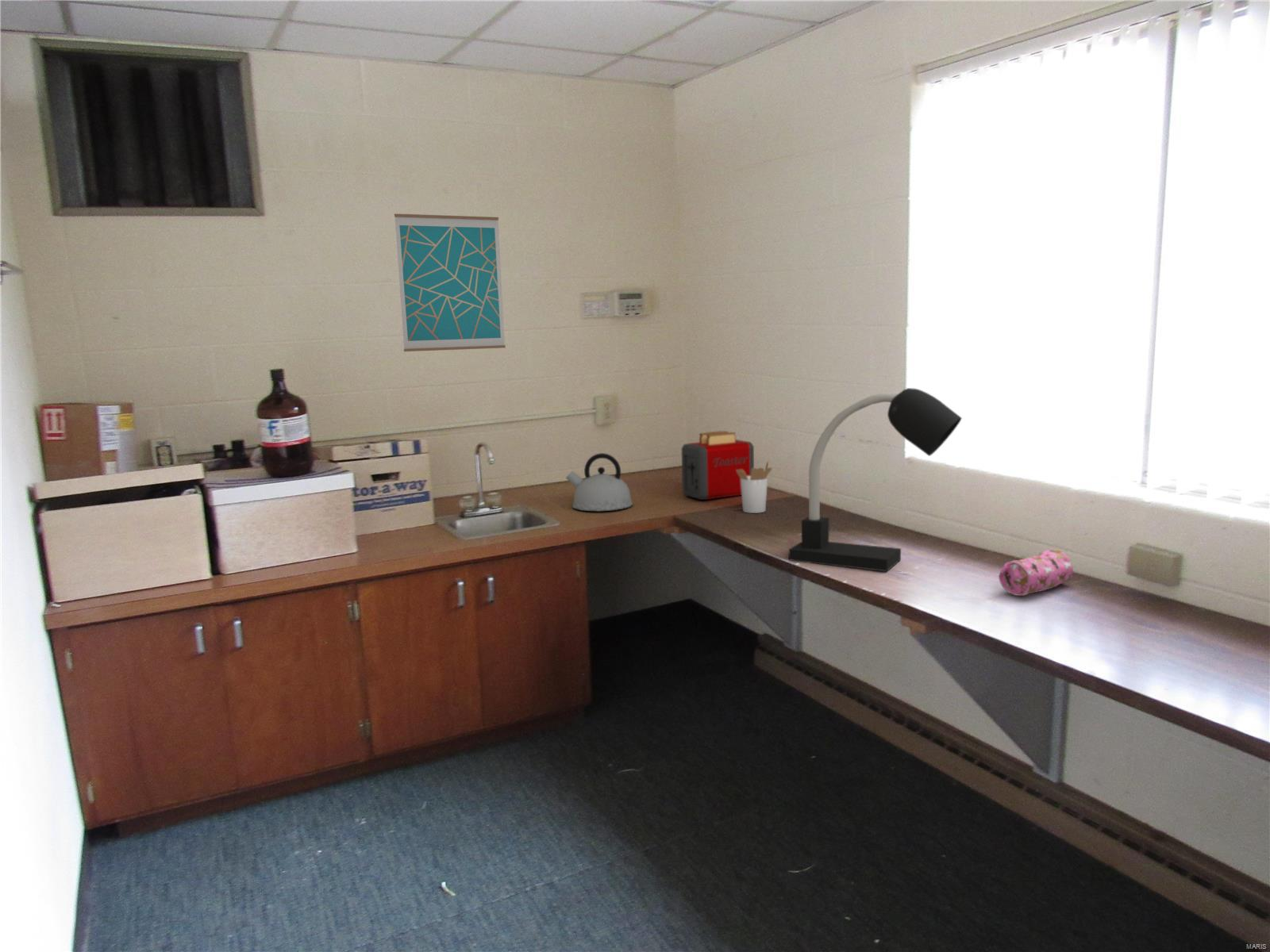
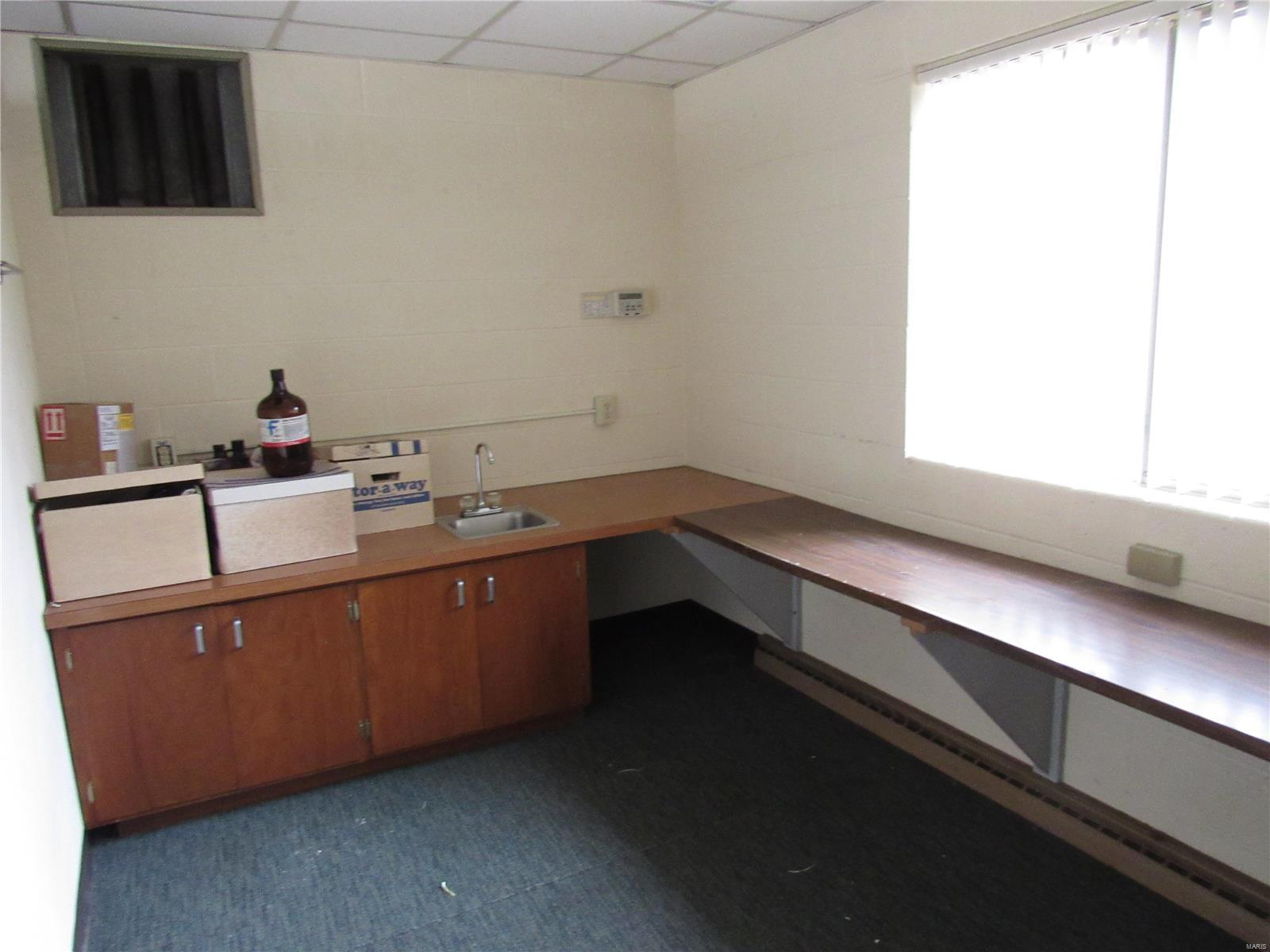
- pencil case (1036, 572)
- utensil holder (756, 487)
- toaster (717, 463)
- kettle (598, 479)
- desk lamp (906, 440)
- wall art (452, 283)
